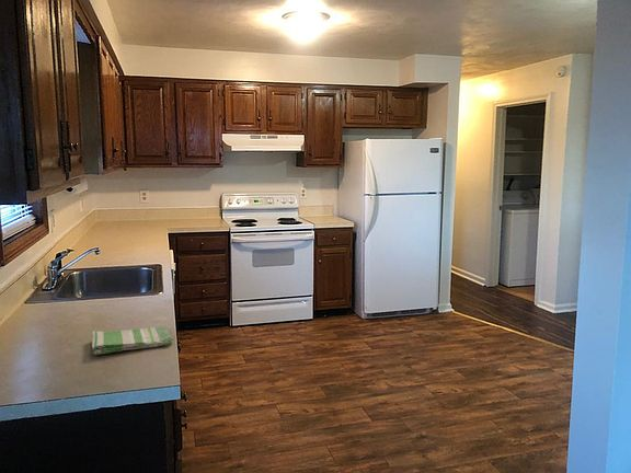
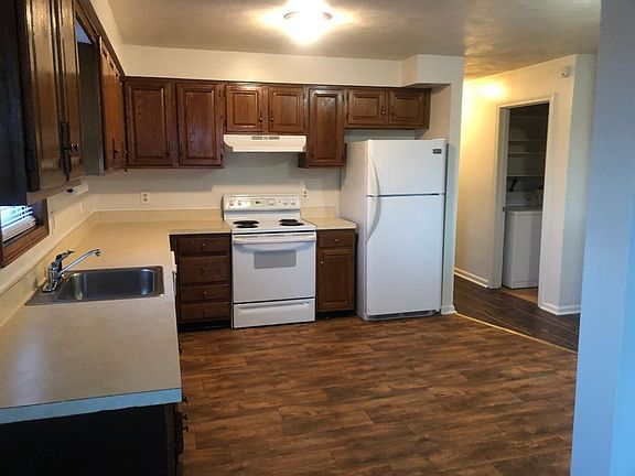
- dish towel (131, 337)
